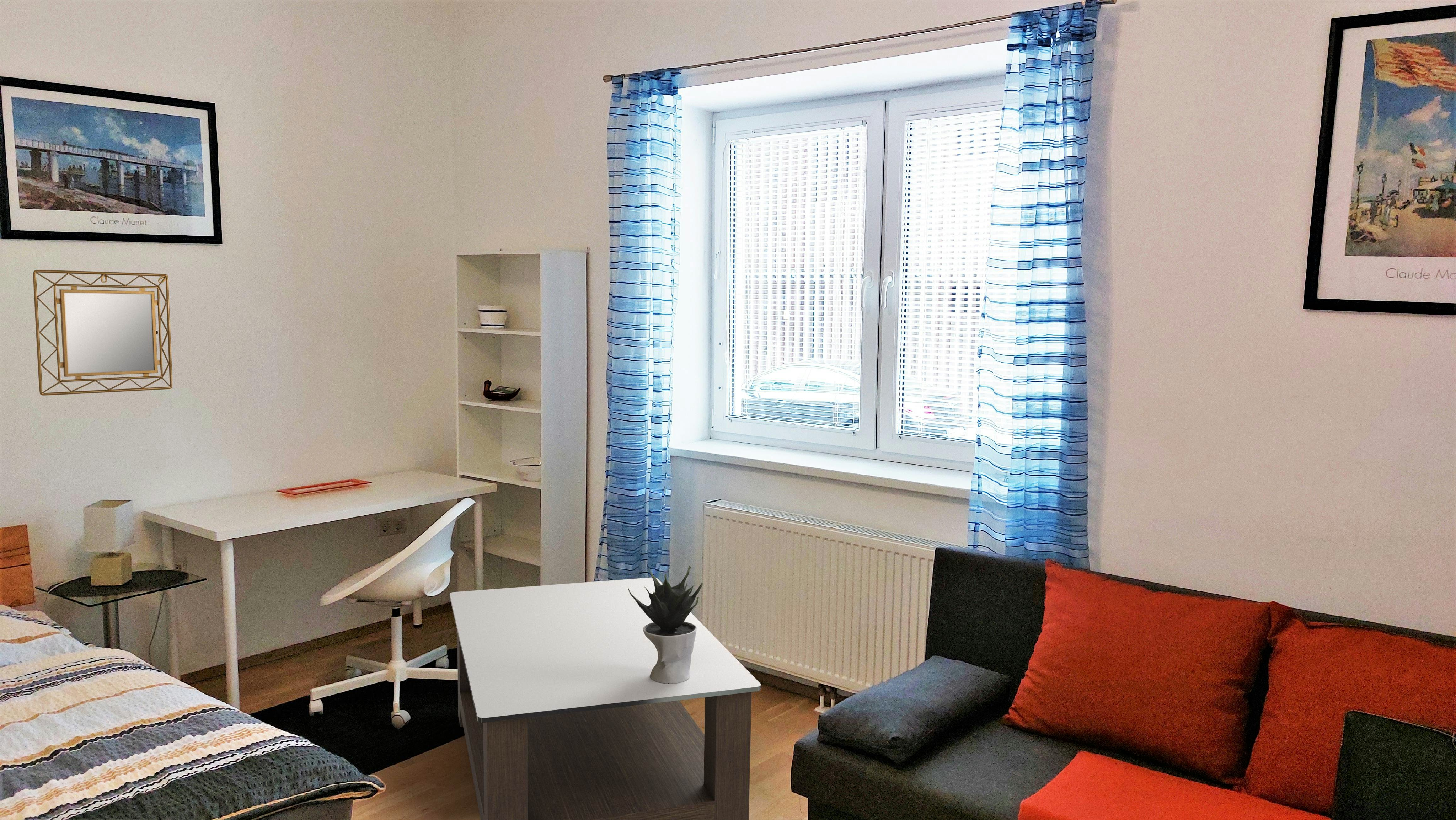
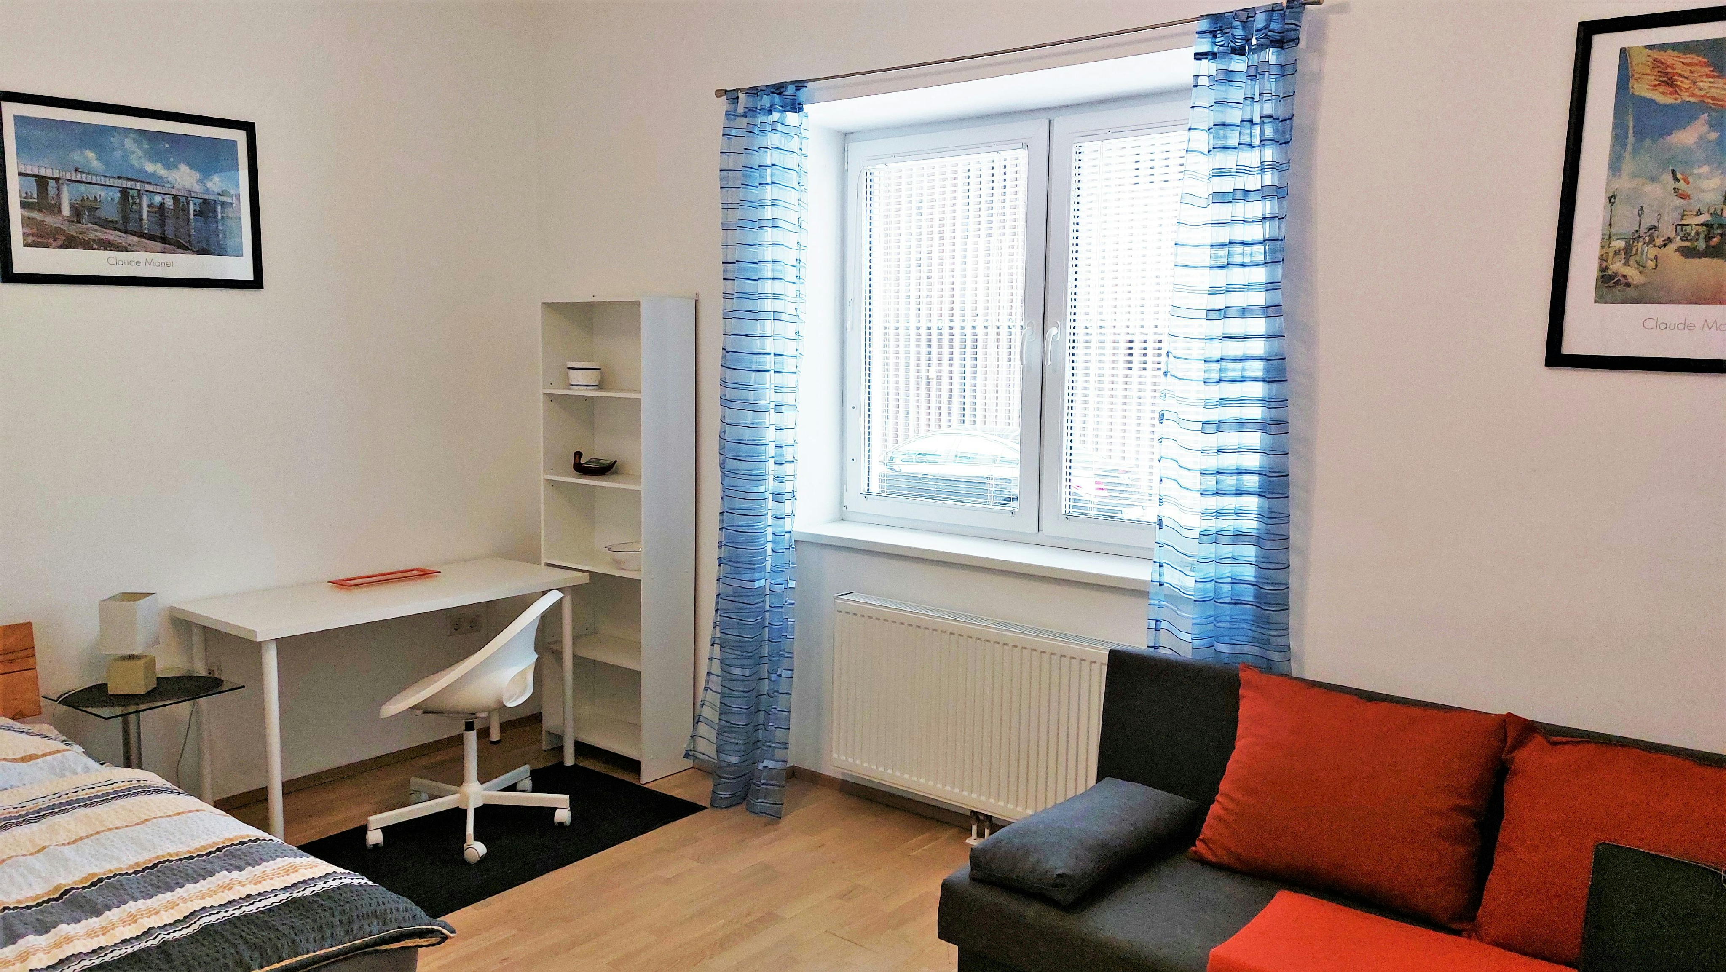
- home mirror (108, 332)
- potted plant (669, 622)
- coffee table (585, 702)
